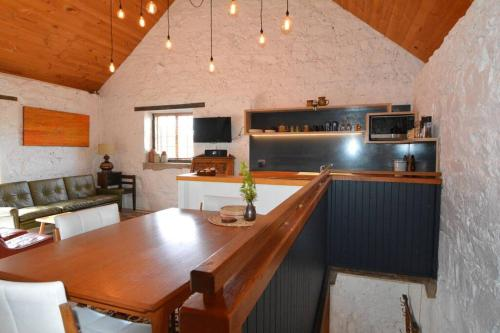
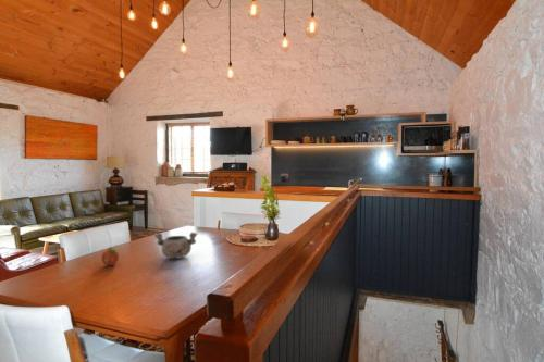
+ fruit (110, 255)
+ decorative bowl (175, 245)
